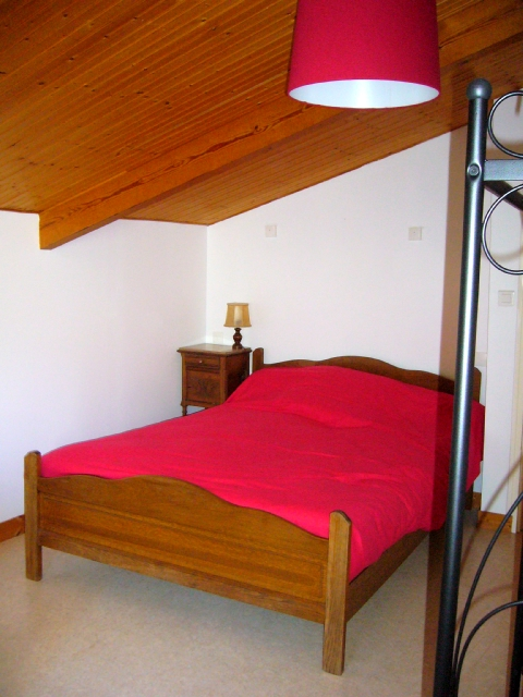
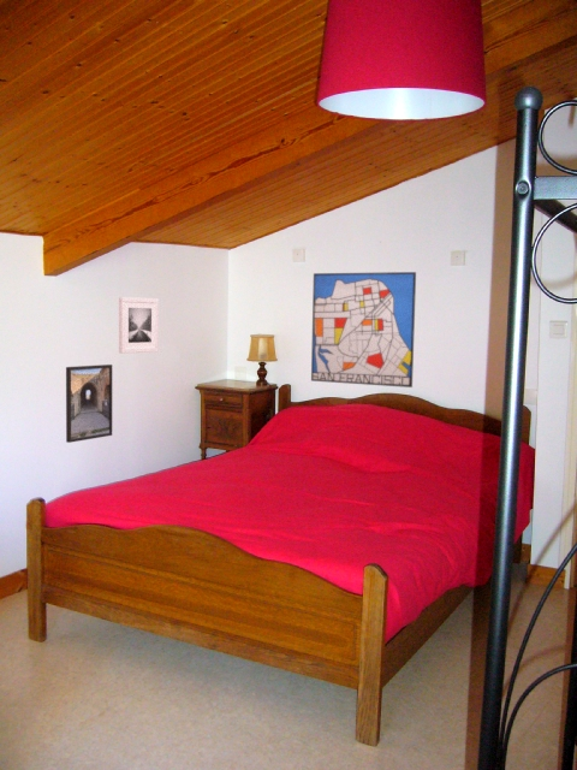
+ wall art (361, 328)
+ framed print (89, 402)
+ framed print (138, 325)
